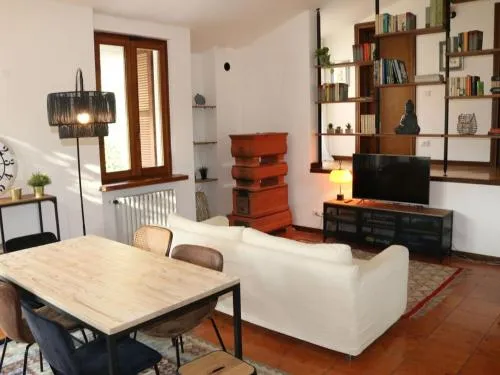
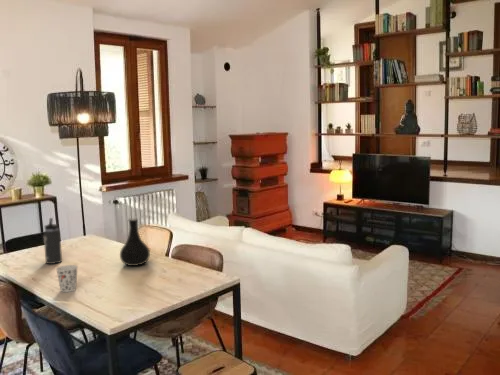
+ vase (134, 241)
+ cup (67, 278)
+ thermos bottle (52, 240)
